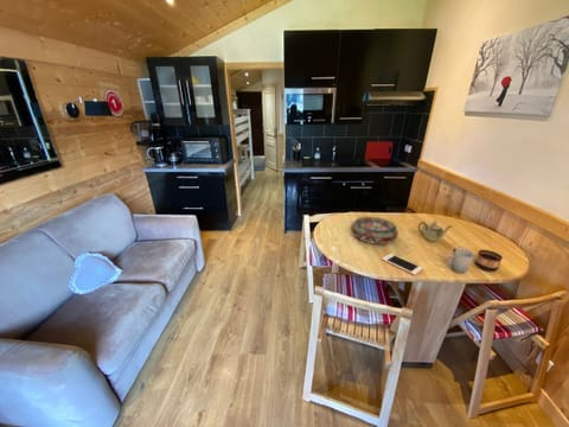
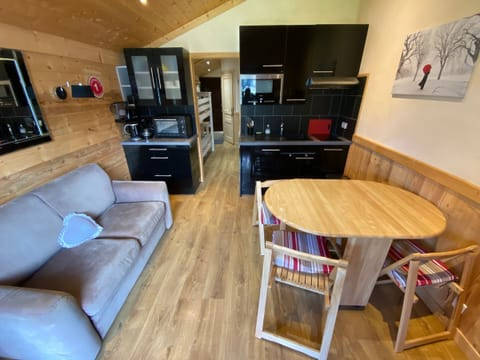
- cup (456, 261)
- cup (488, 261)
- decorative bowl (373, 229)
- cell phone (401, 263)
- teapot (434, 230)
